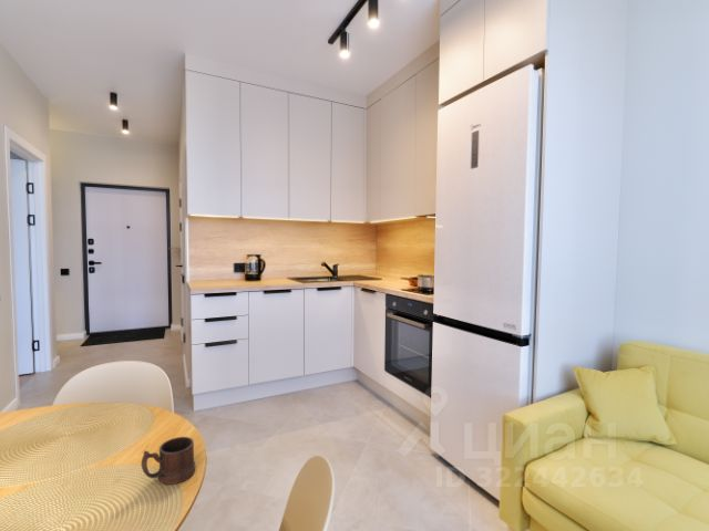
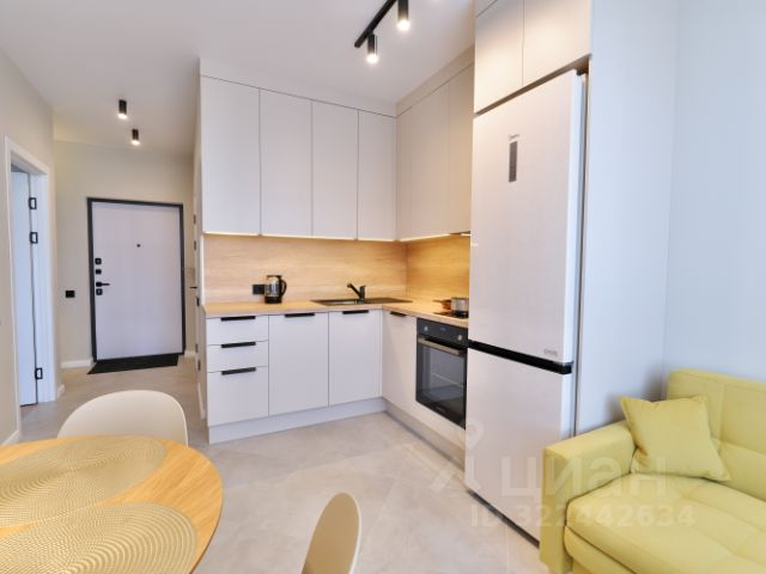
- mug (168, 459)
